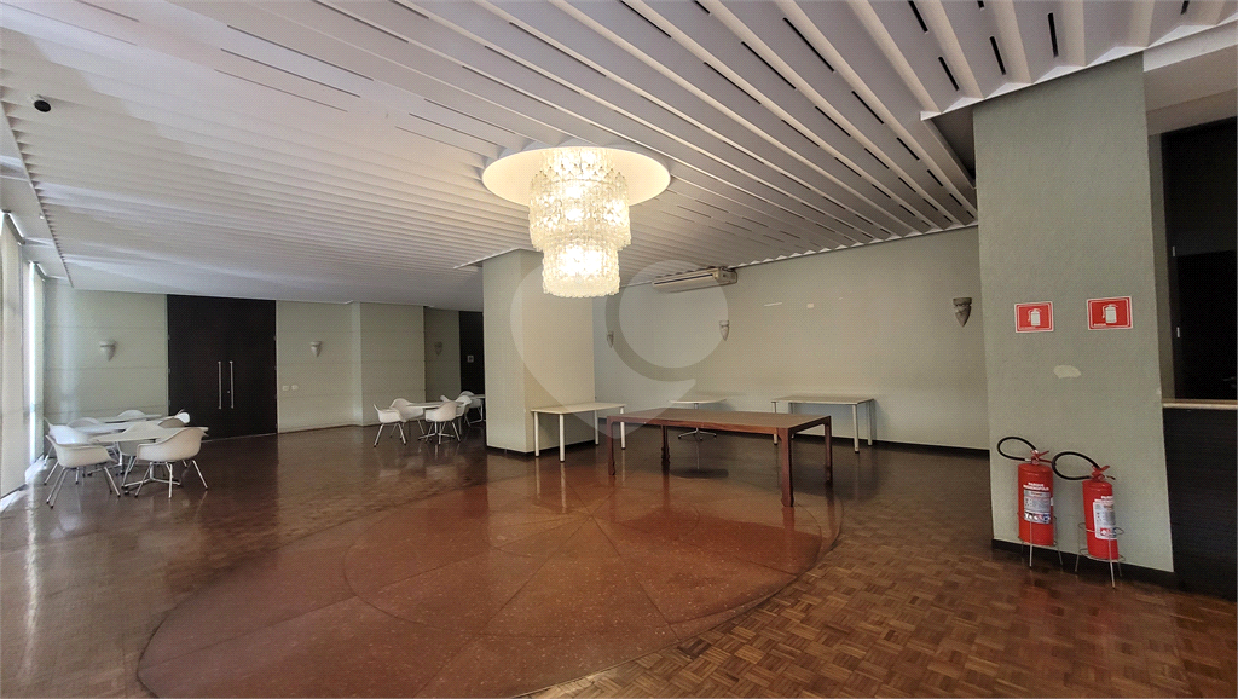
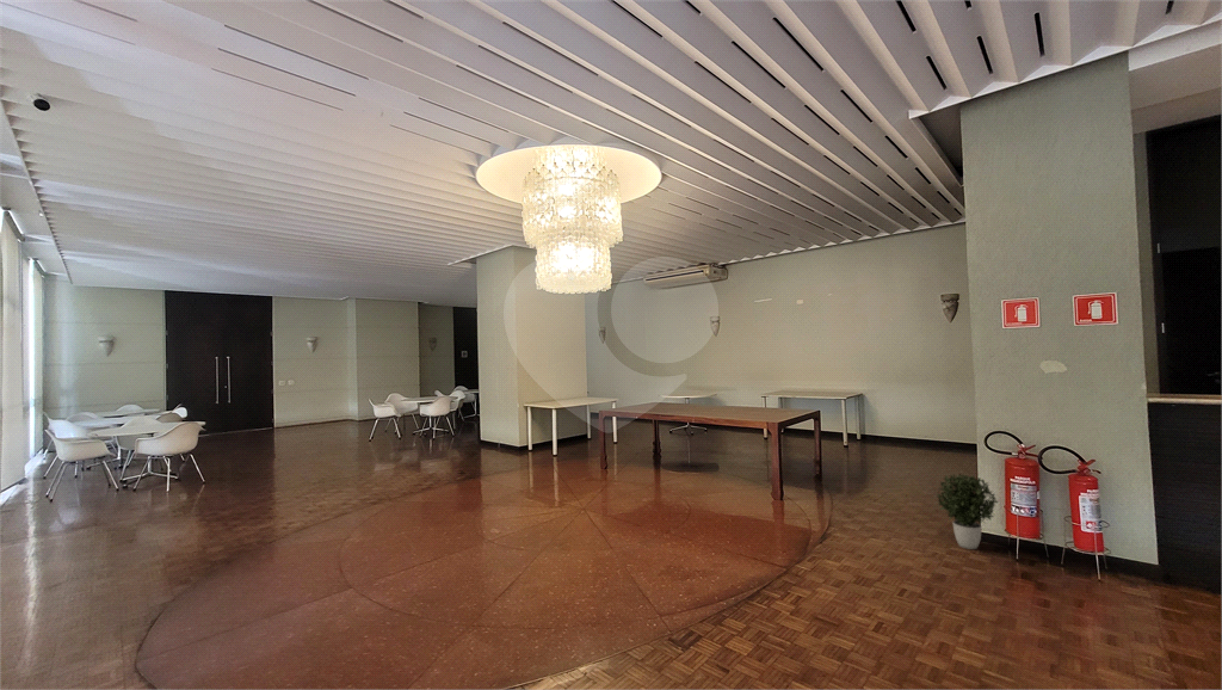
+ potted plant (967, 510)
